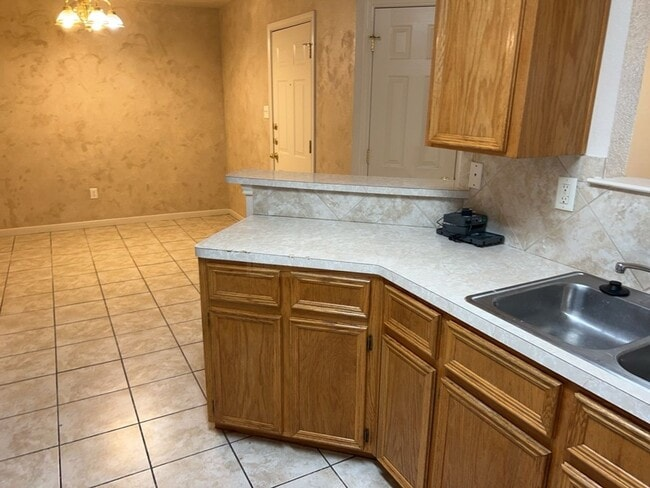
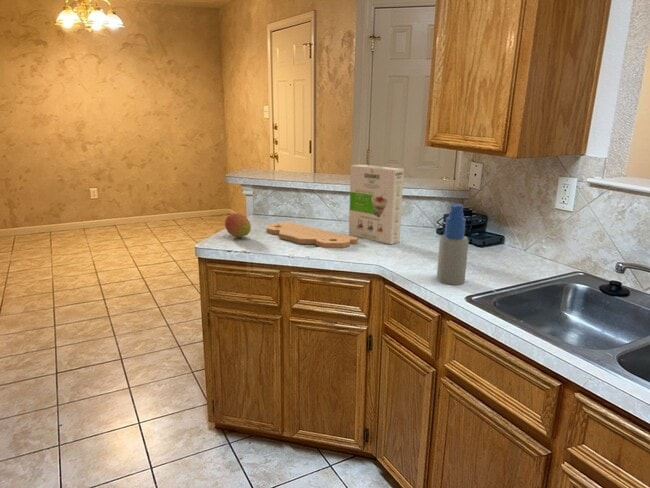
+ spray bottle (453, 243)
+ cereal box (375, 203)
+ fruit (238, 225)
+ cutting board (305, 234)
